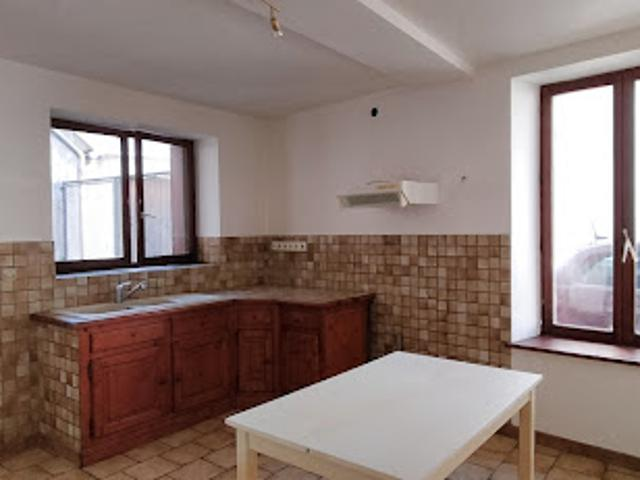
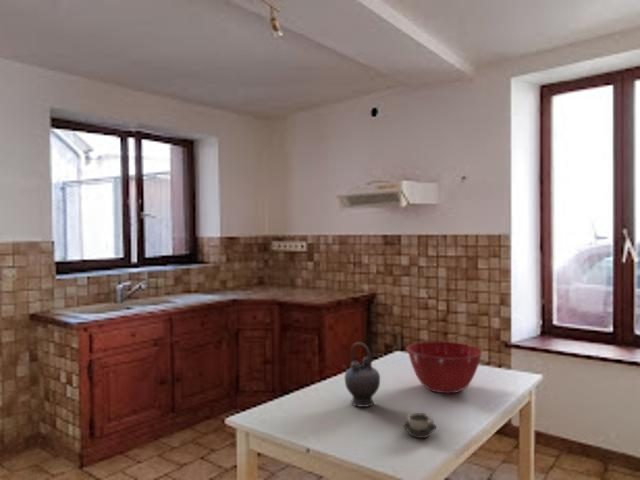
+ mixing bowl (444, 368)
+ cup (419, 425)
+ teapot (359, 372)
